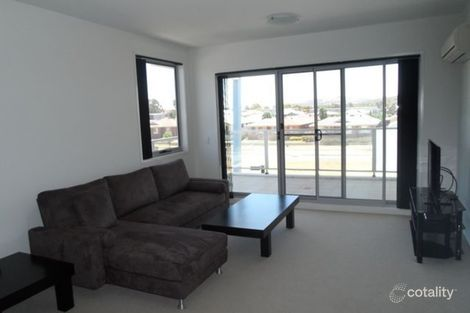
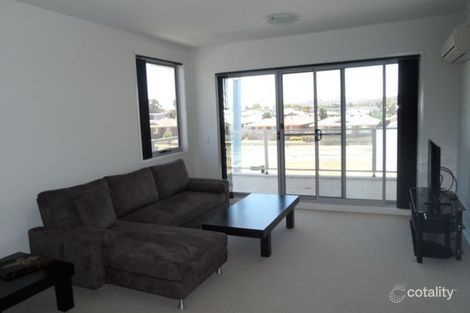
+ book (23, 265)
